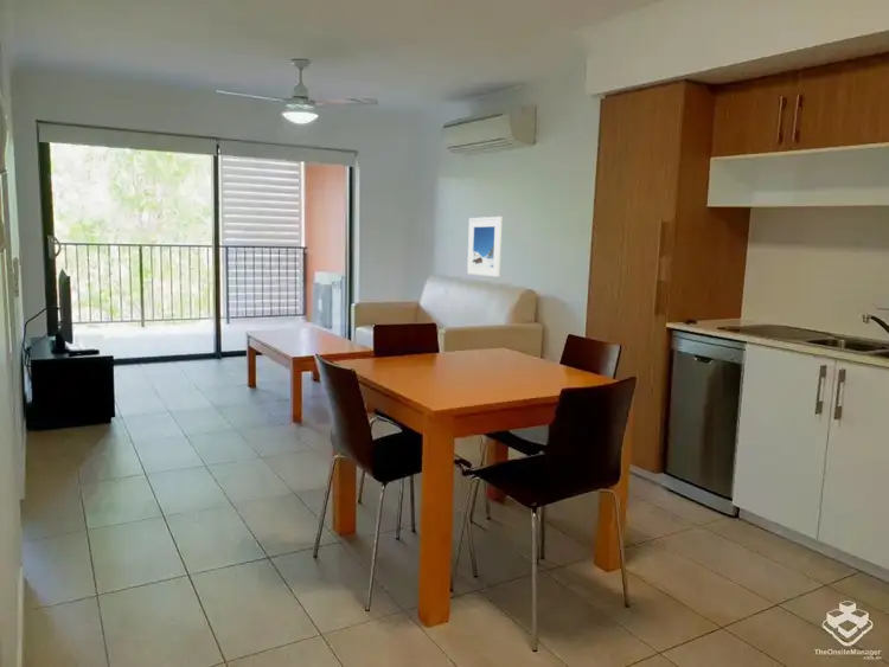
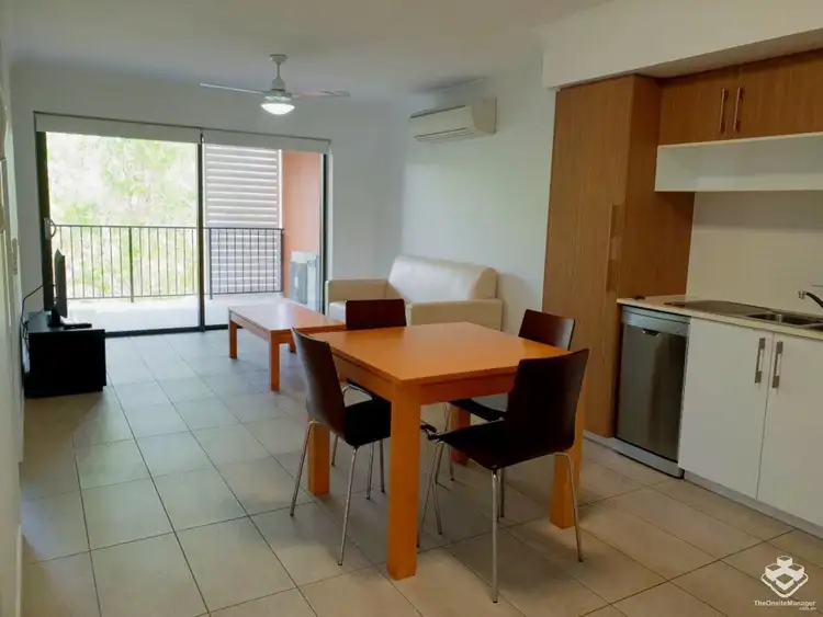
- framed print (484, 246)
